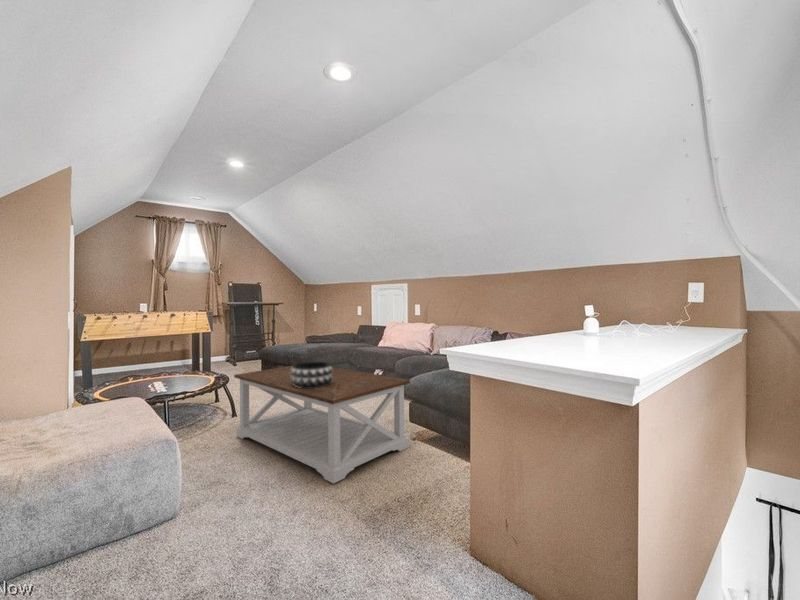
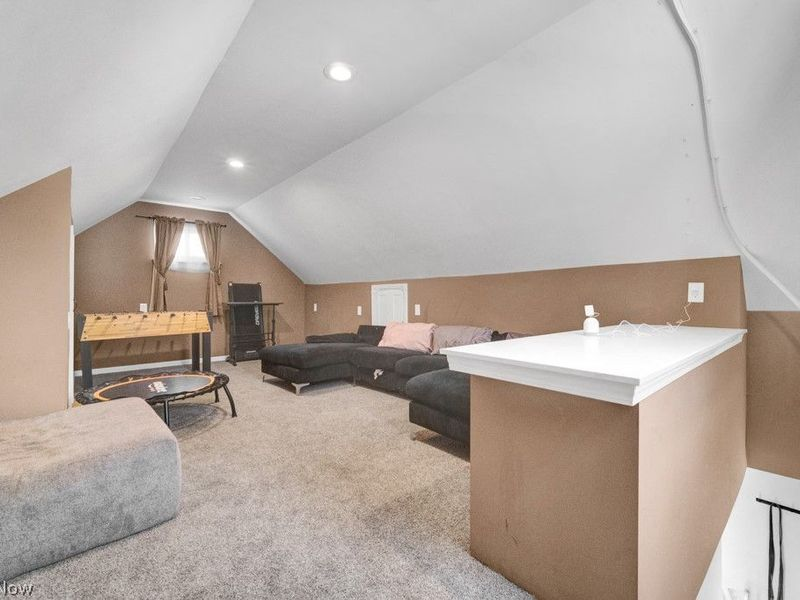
- decorative bowl (311, 373)
- coffee table (317, 409)
